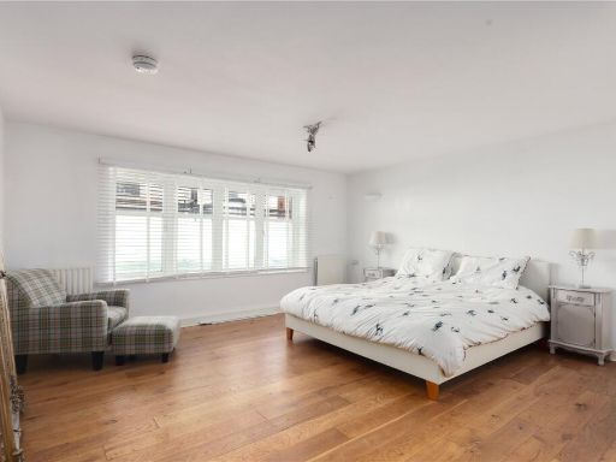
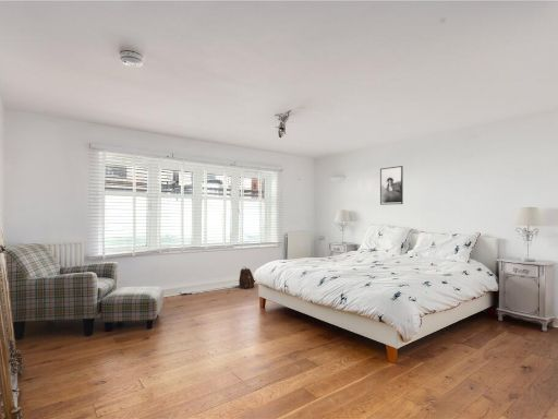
+ backpack (246, 277)
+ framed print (390, 185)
